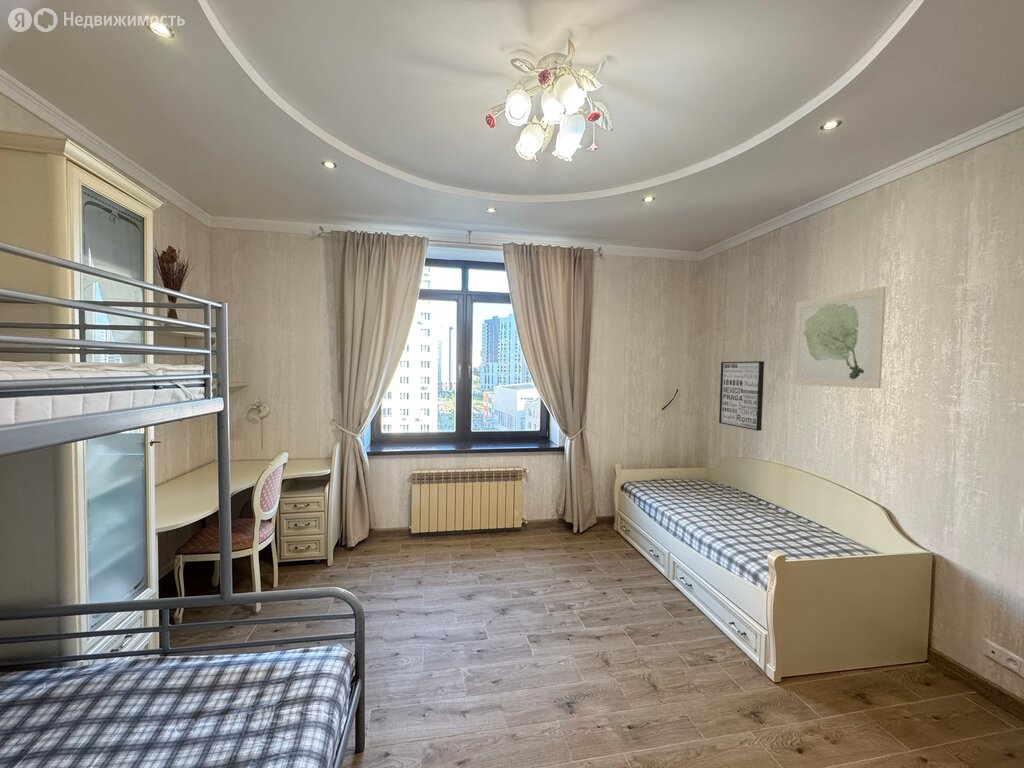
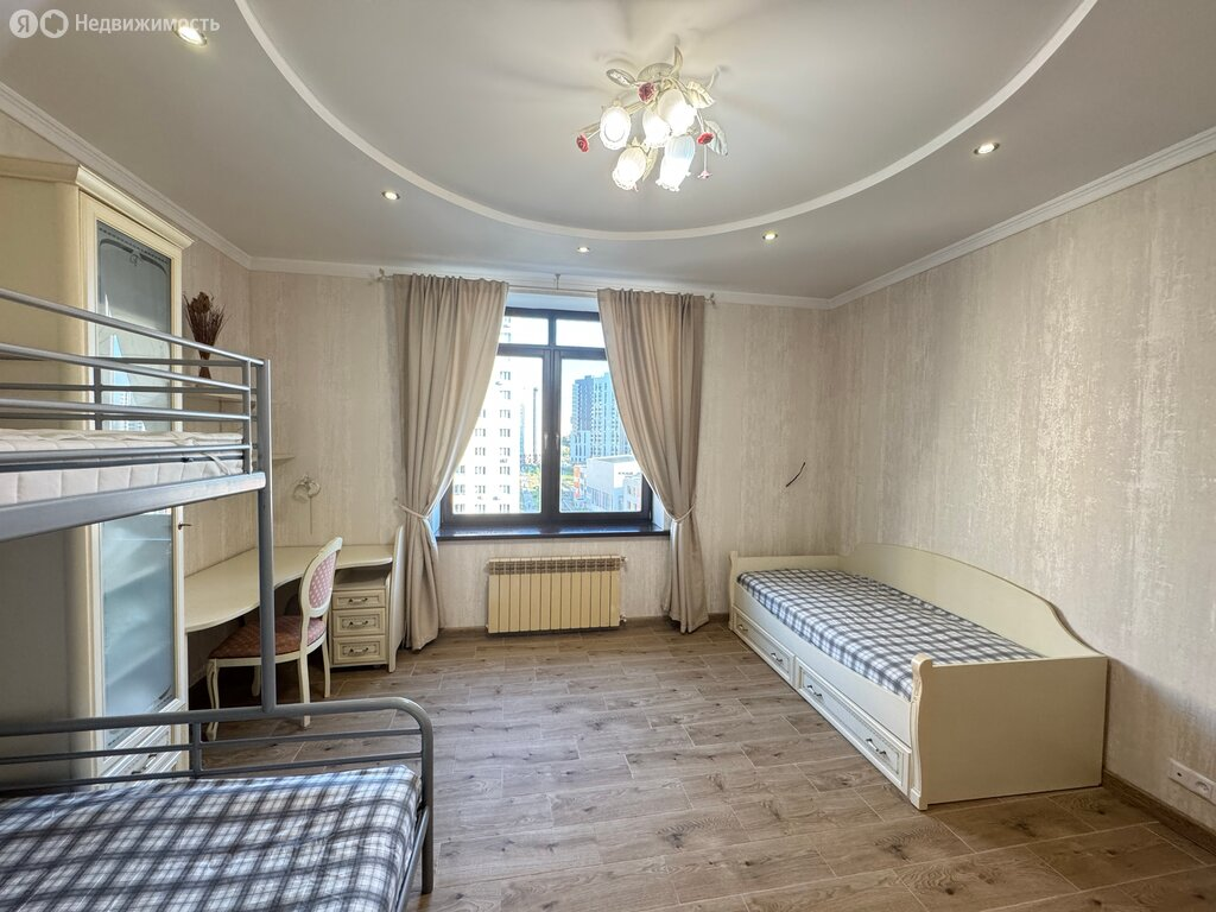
- wall art (833, 341)
- wall art (740, 394)
